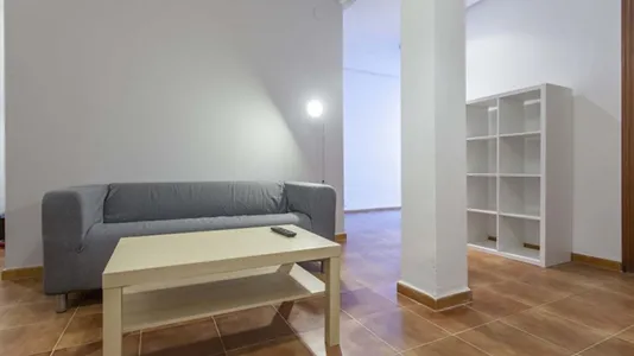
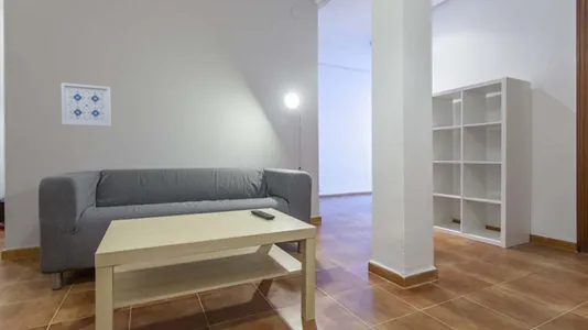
+ wall art (86, 105)
